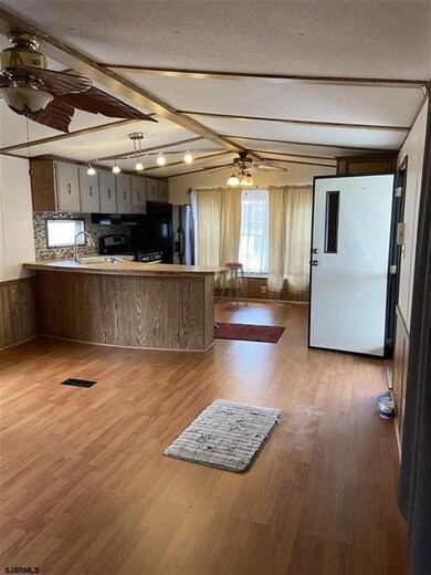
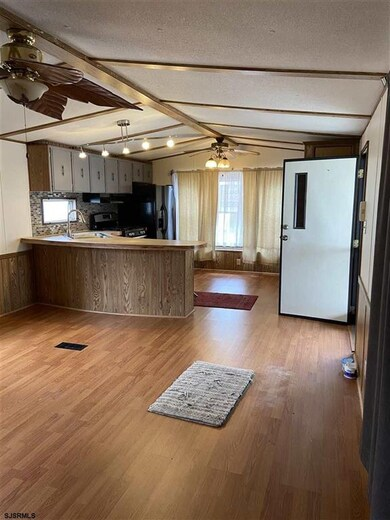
- music stool (235, 284)
